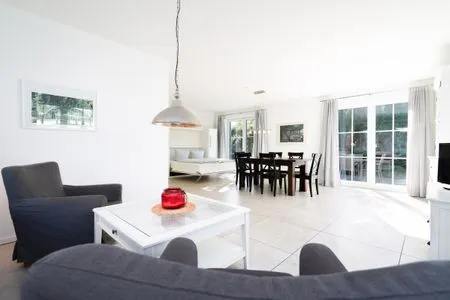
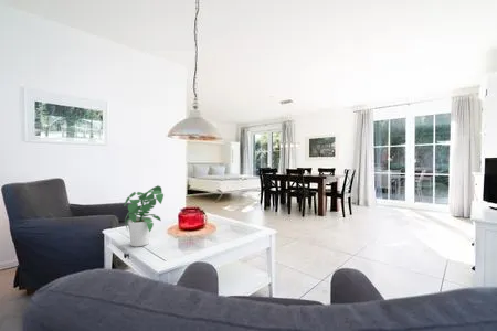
+ potted plant (145, 214)
